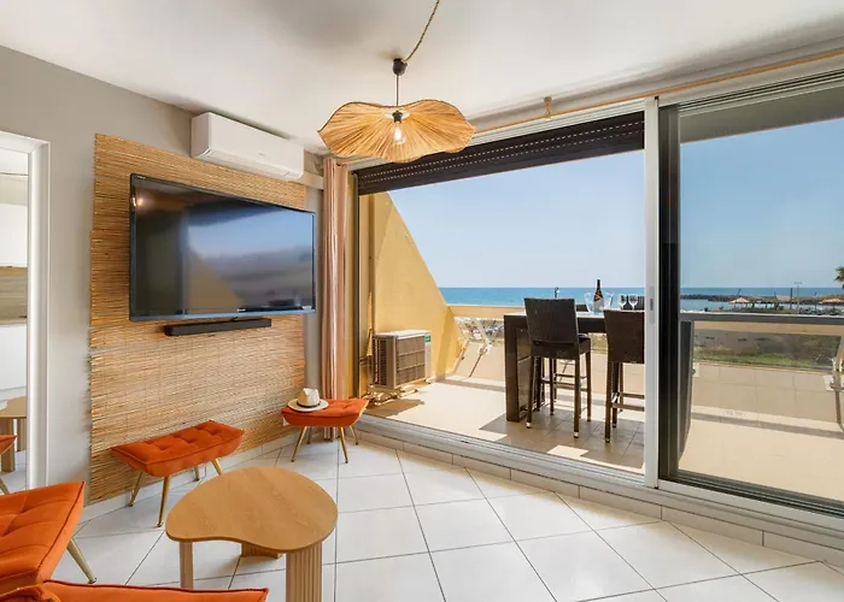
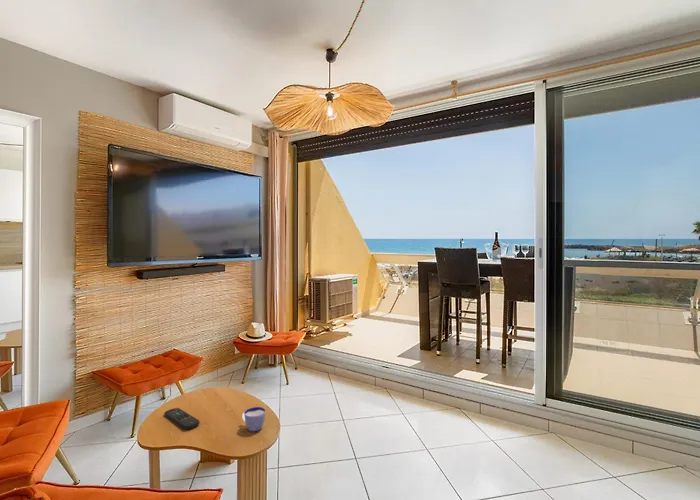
+ cup (252, 419)
+ remote control (181, 417)
